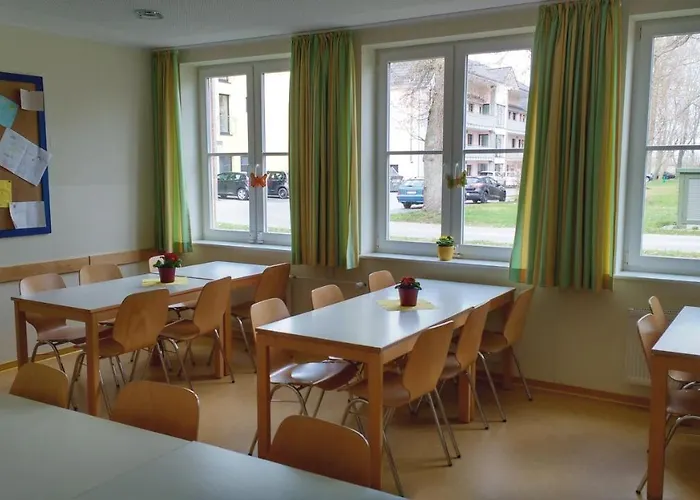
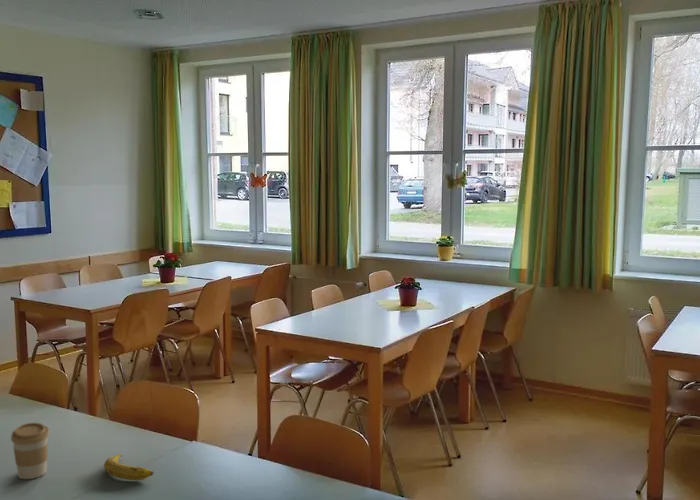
+ coffee cup (31, 450)
+ fruit (125, 465)
